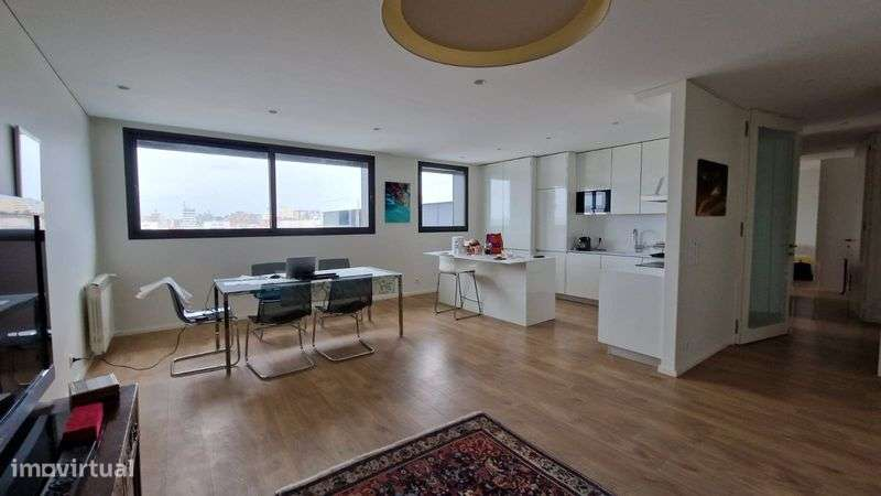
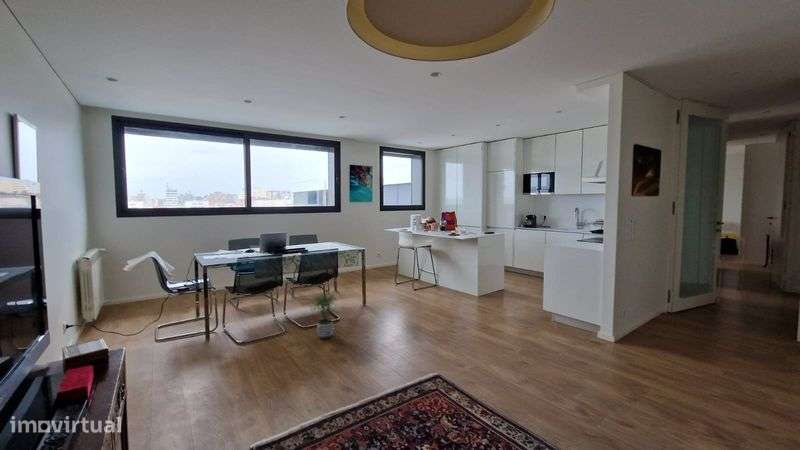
+ potted plant (324, 315)
